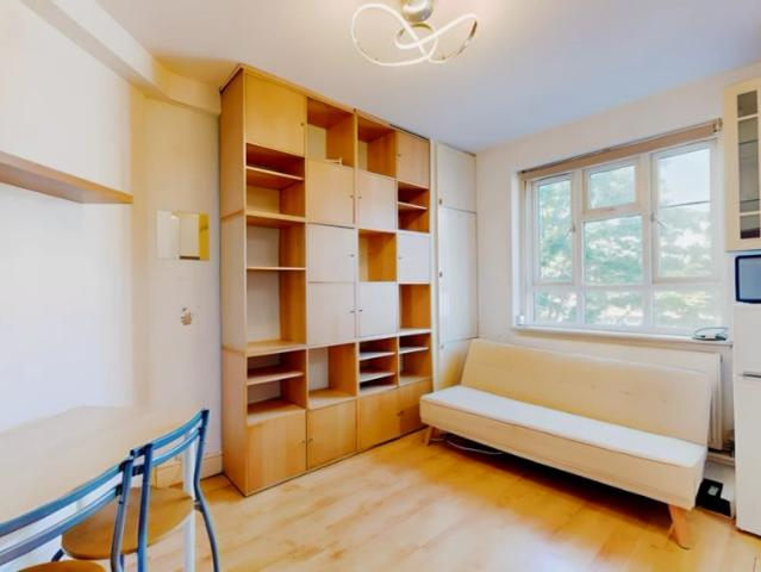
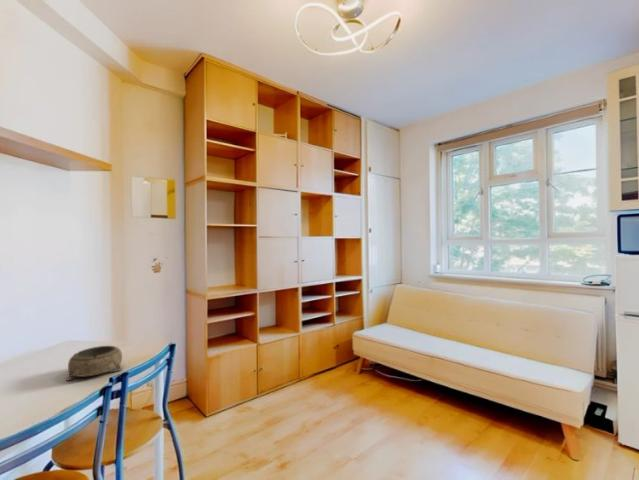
+ decorative bowl (94, 361)
